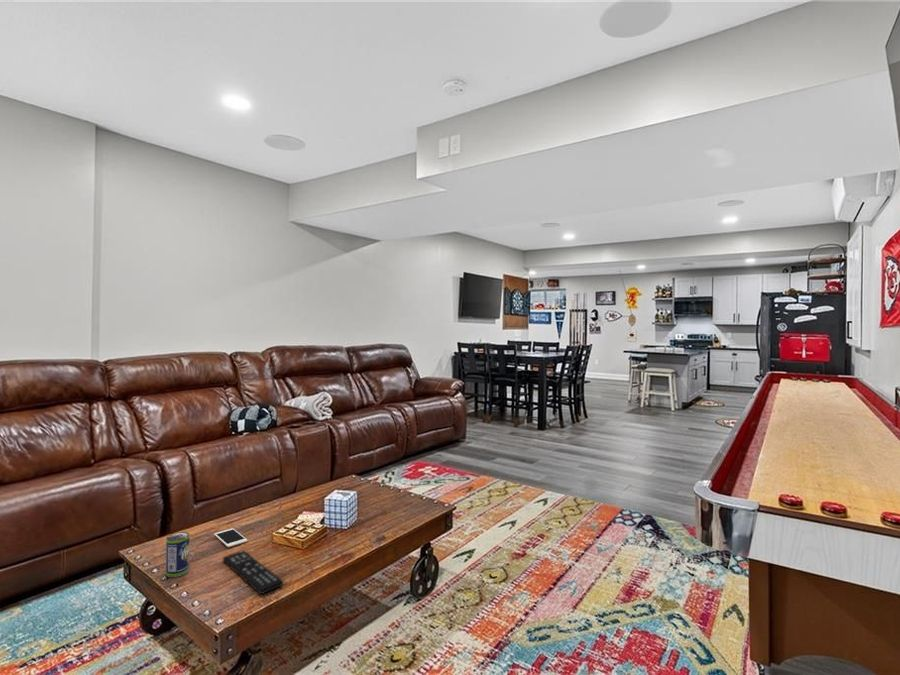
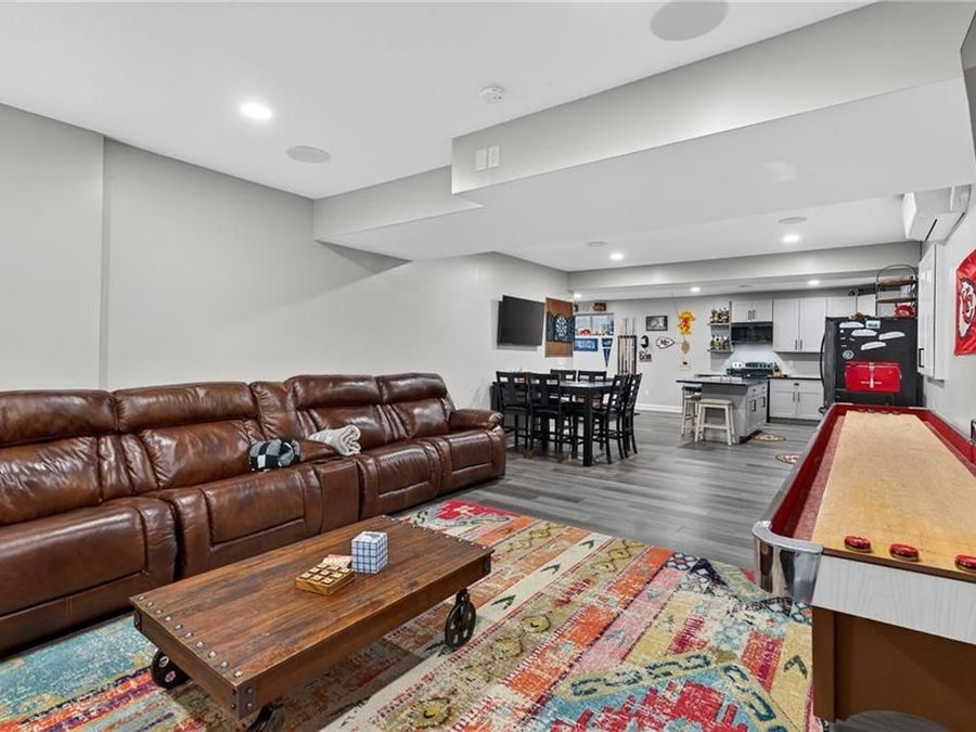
- cell phone (230, 537)
- beverage can (177, 554)
- remote control (251, 569)
